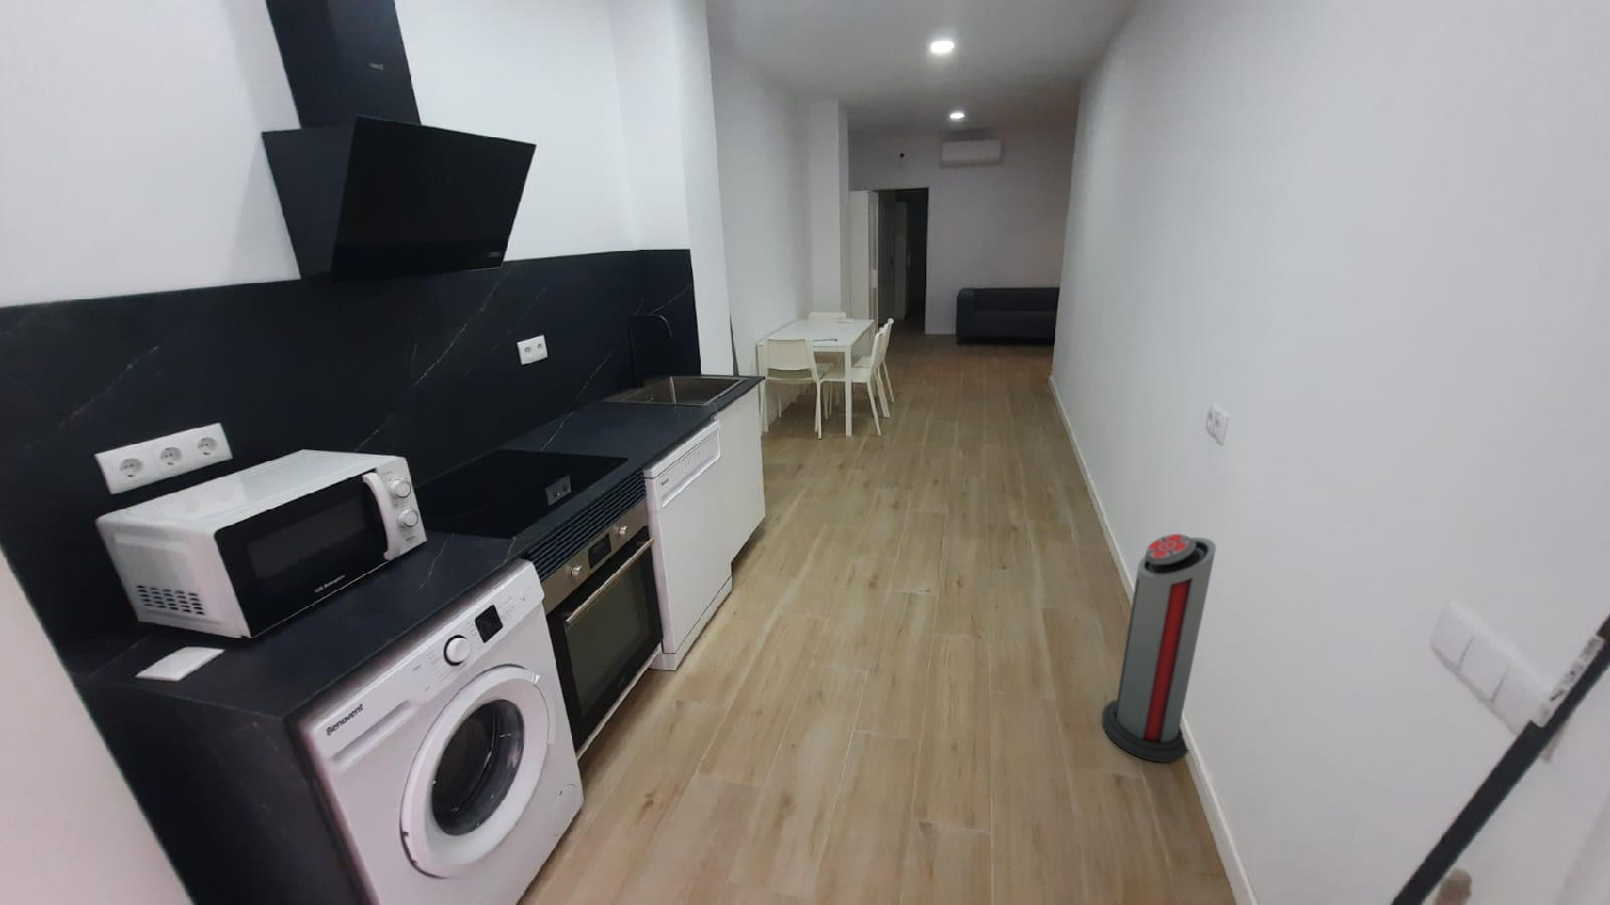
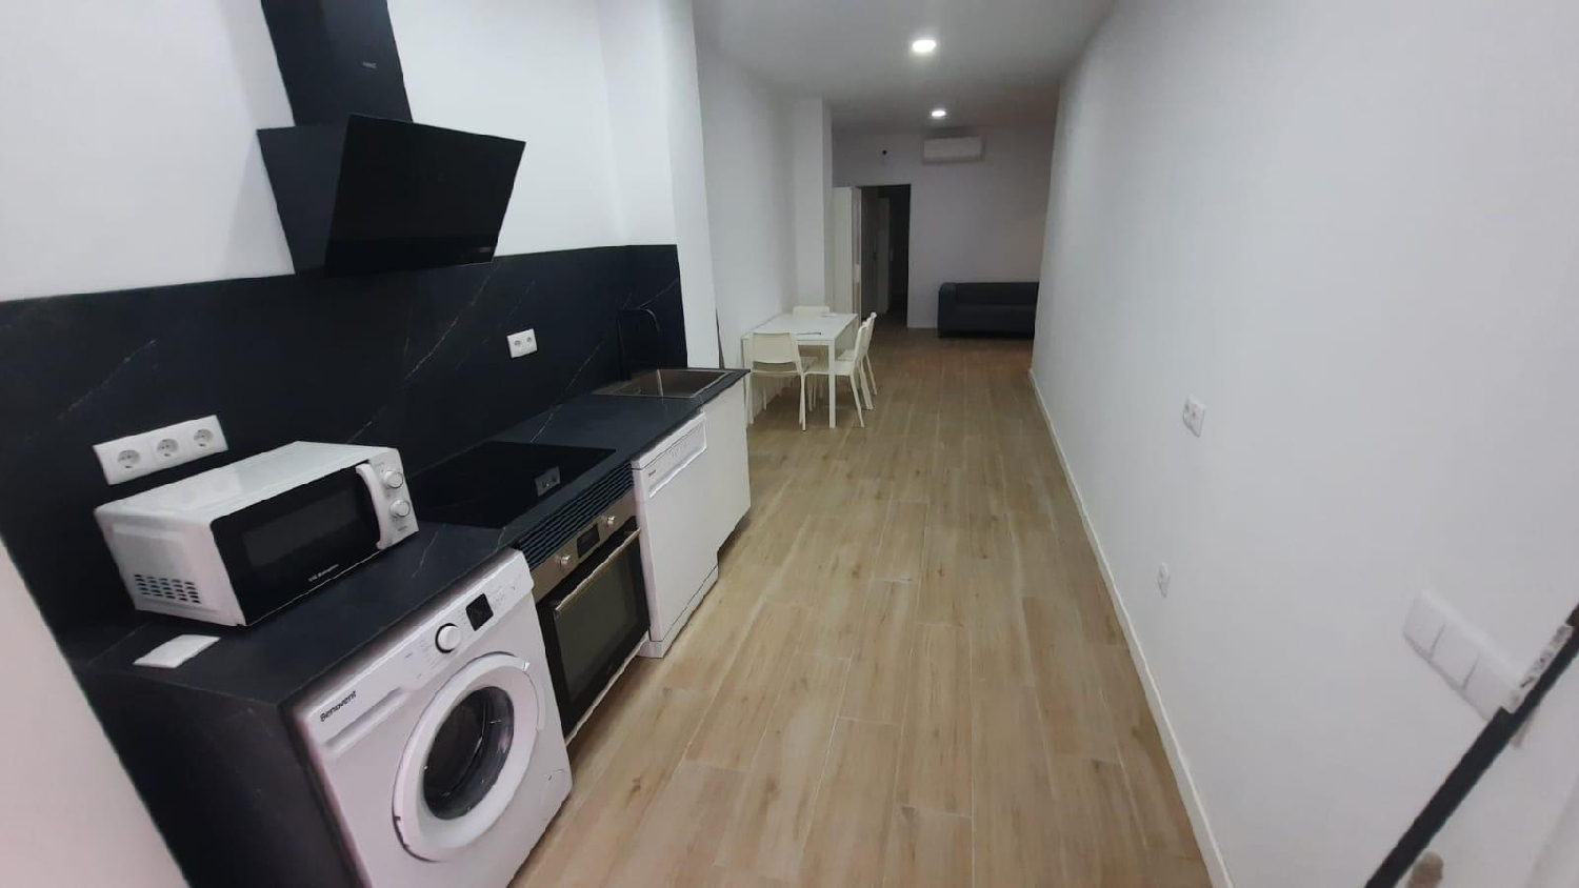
- air purifier (1160, 639)
